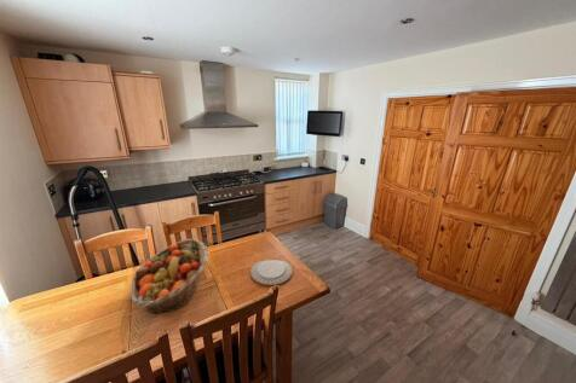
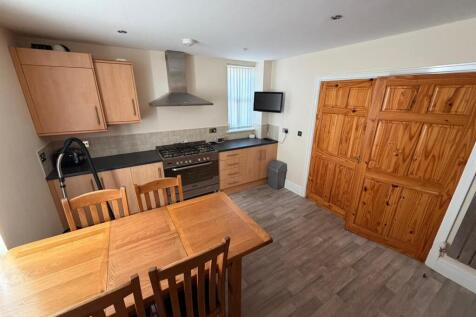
- fruit basket (172, 272)
- chinaware (271, 269)
